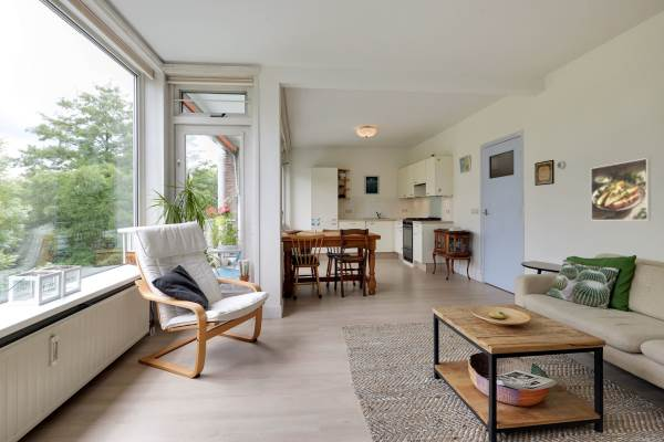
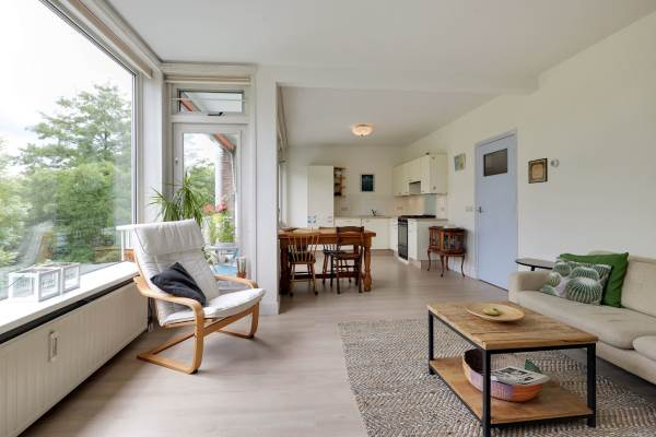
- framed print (618, 191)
